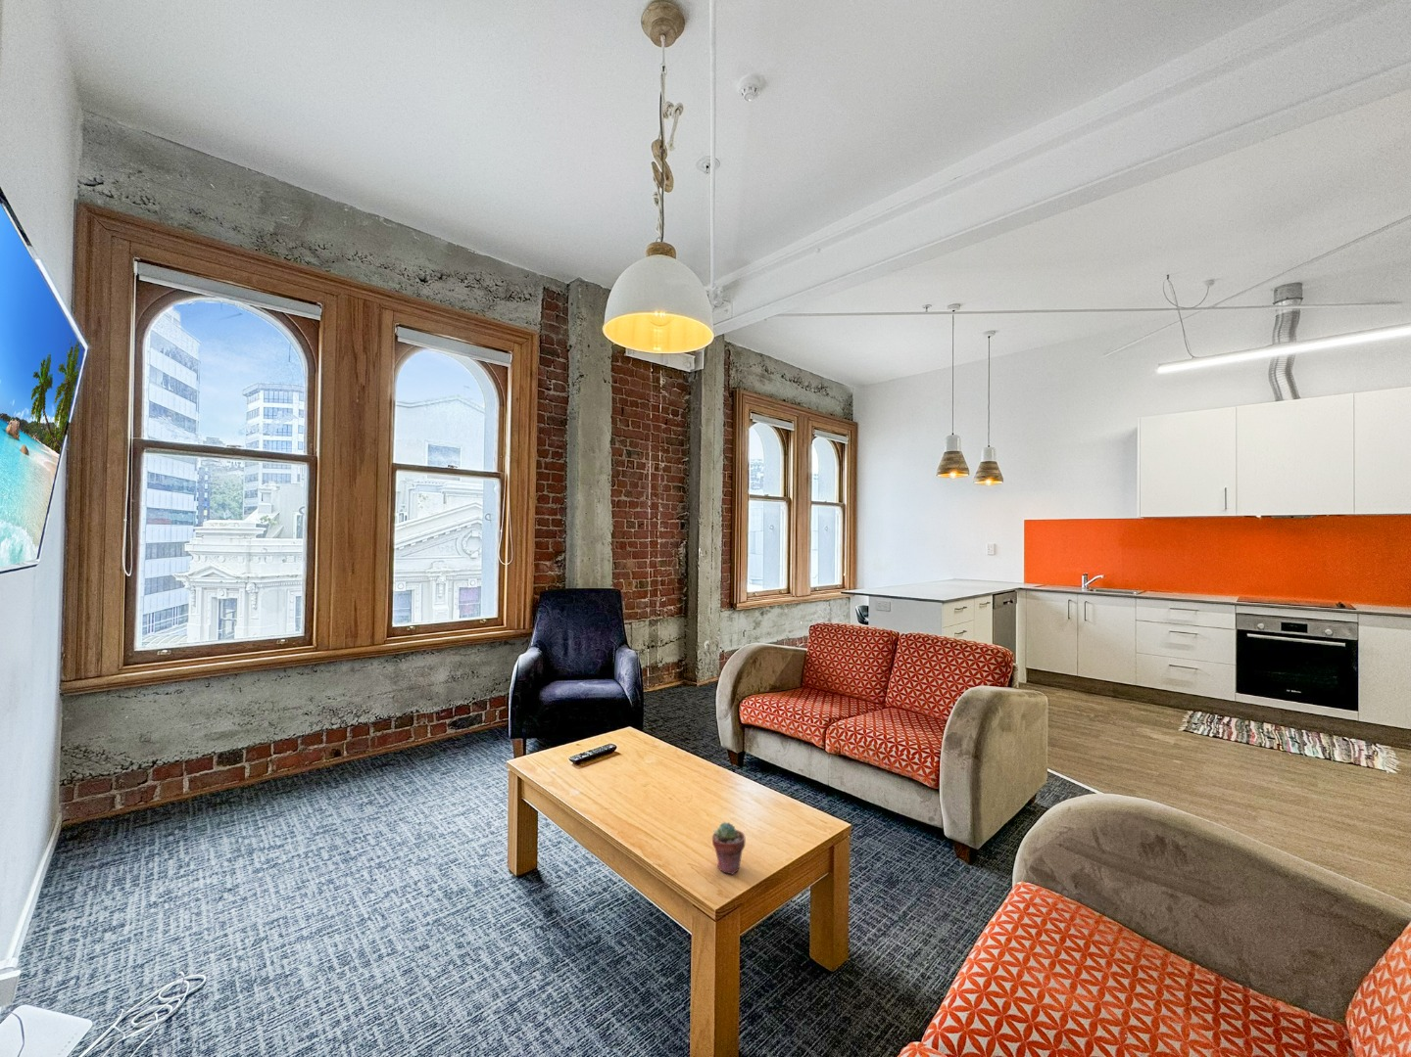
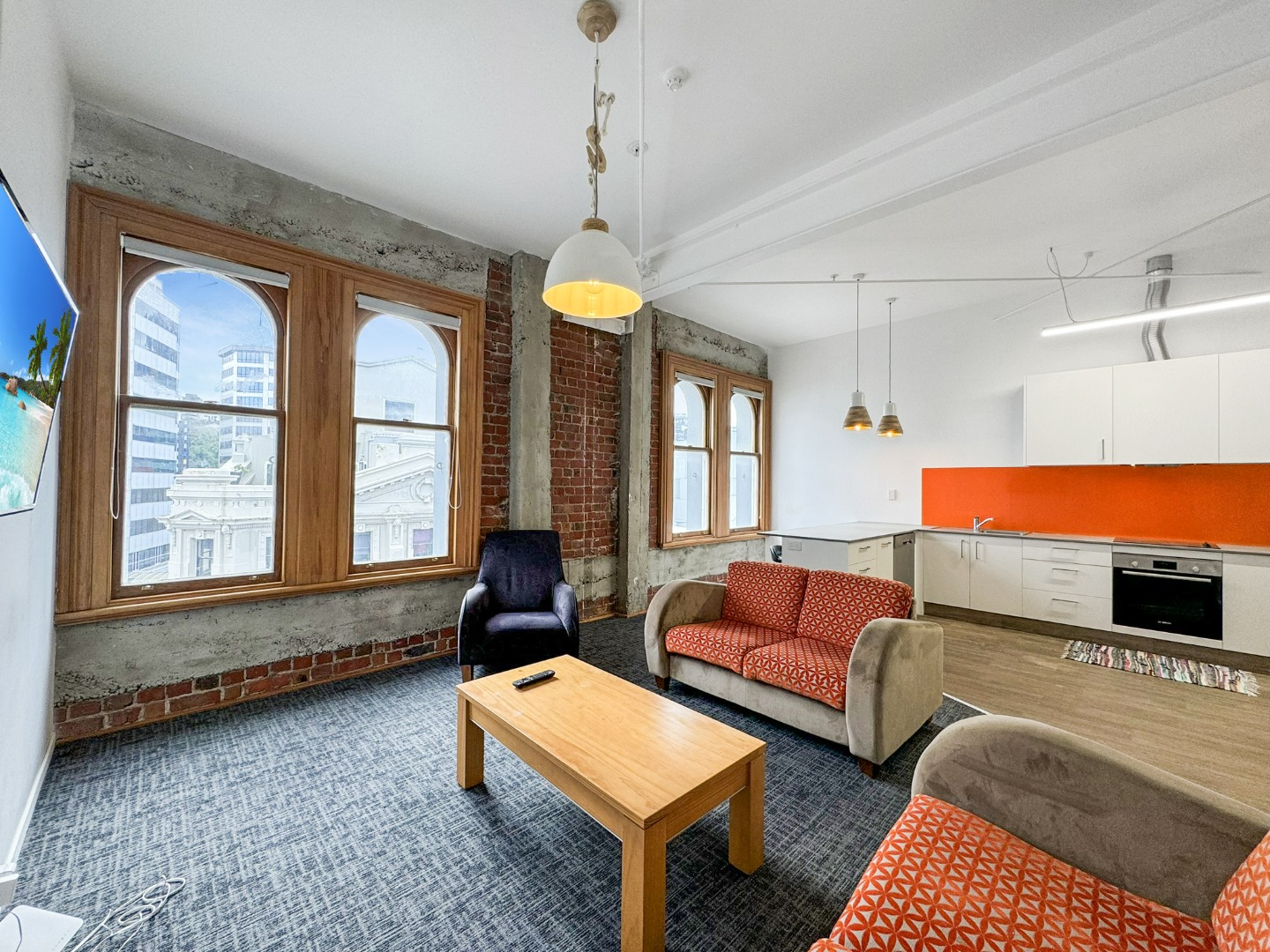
- potted succulent (728, 845)
